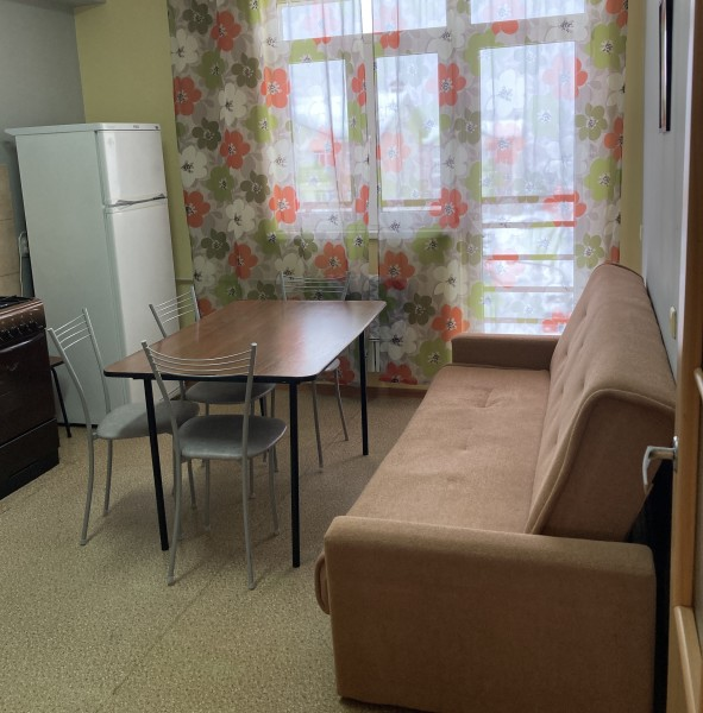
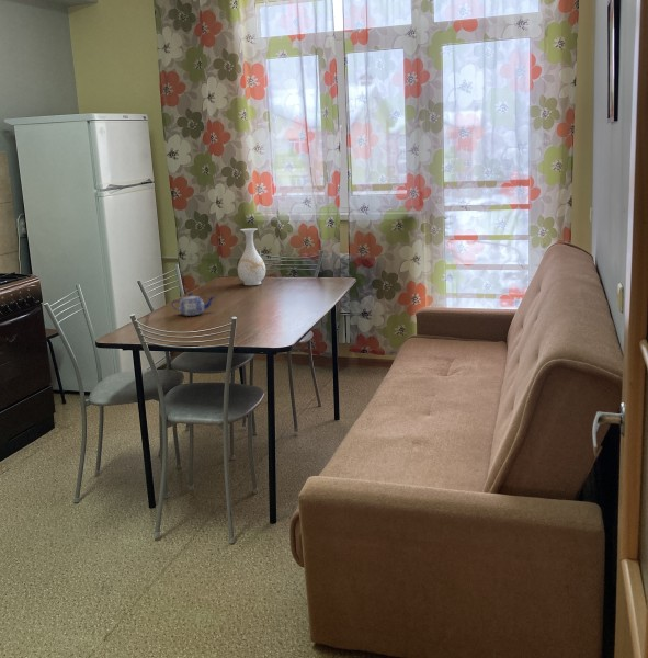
+ teapot (193, 303)
+ vase (250, 257)
